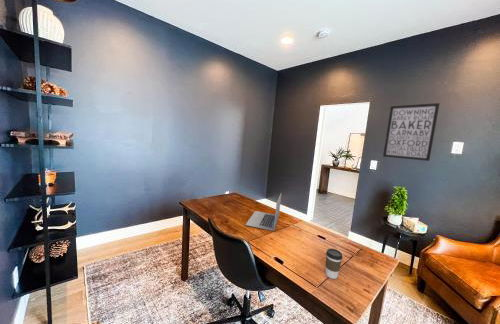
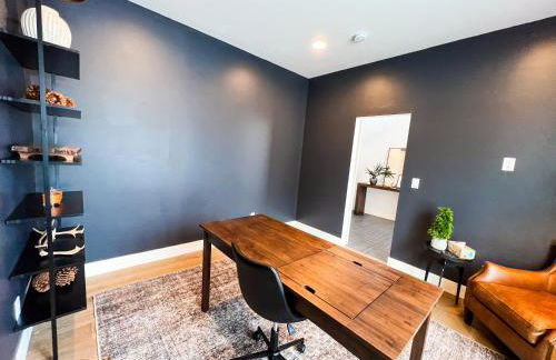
- wall art (409, 132)
- laptop (263, 212)
- coffee cup (332, 263)
